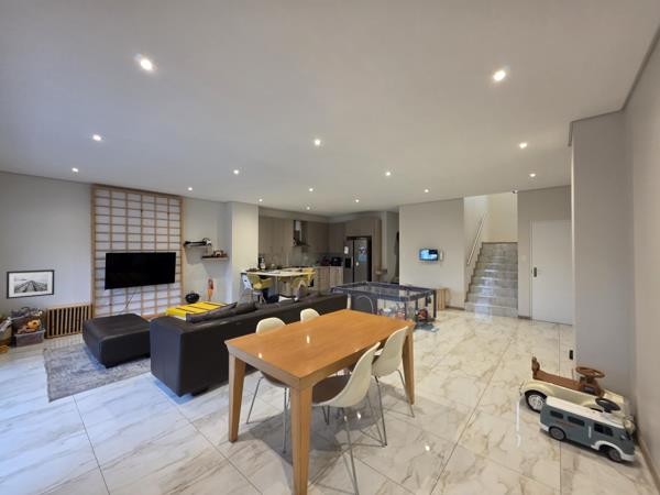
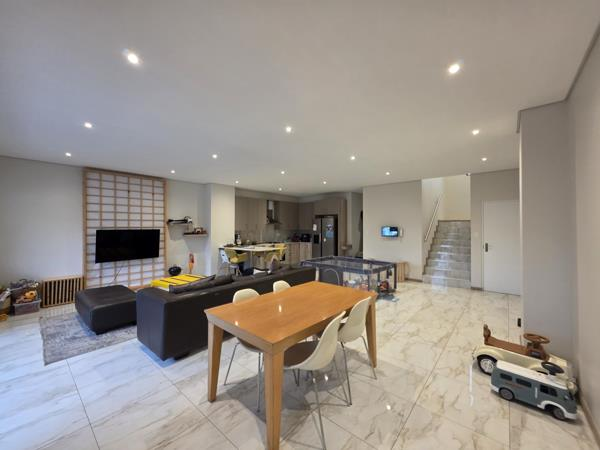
- wall art (31, 283)
